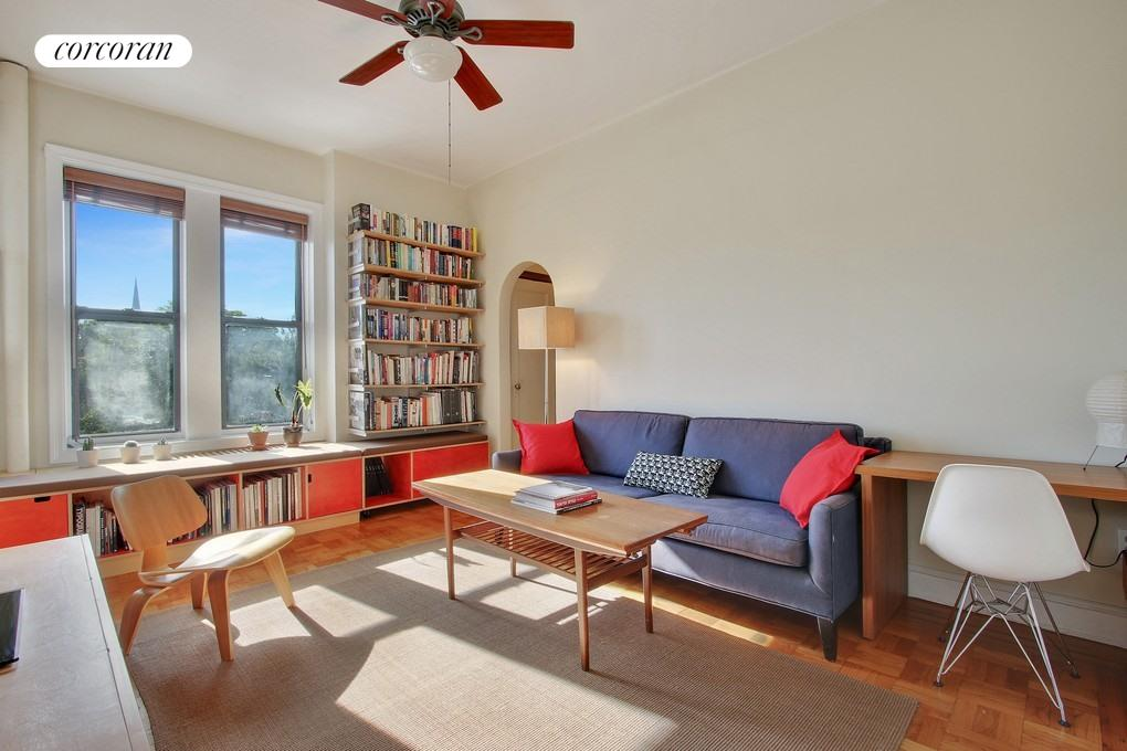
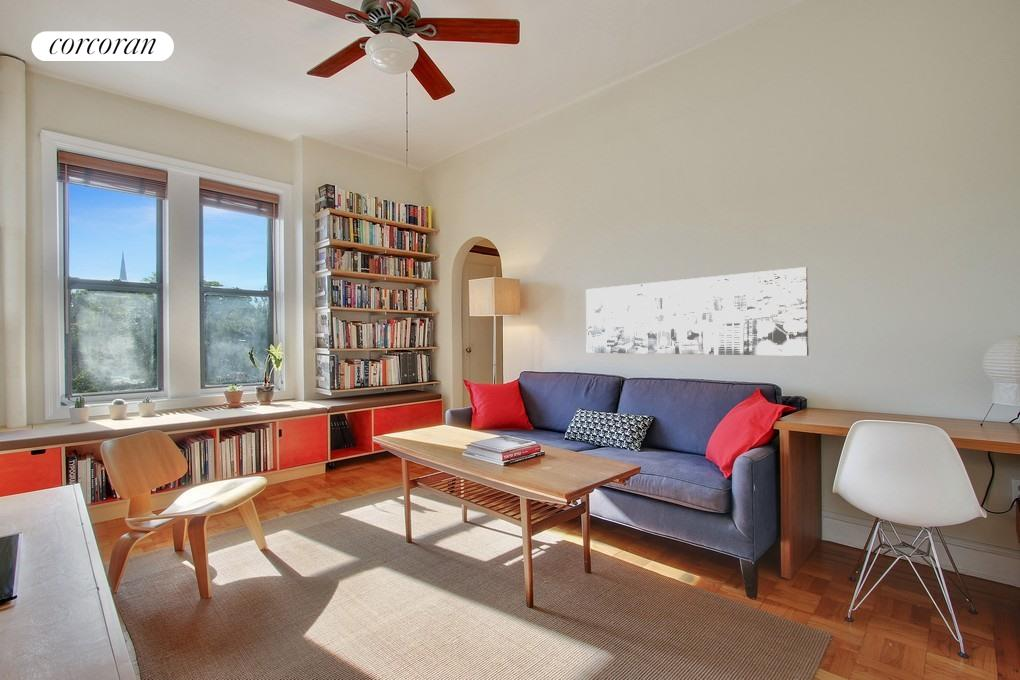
+ wall art (679, 317)
